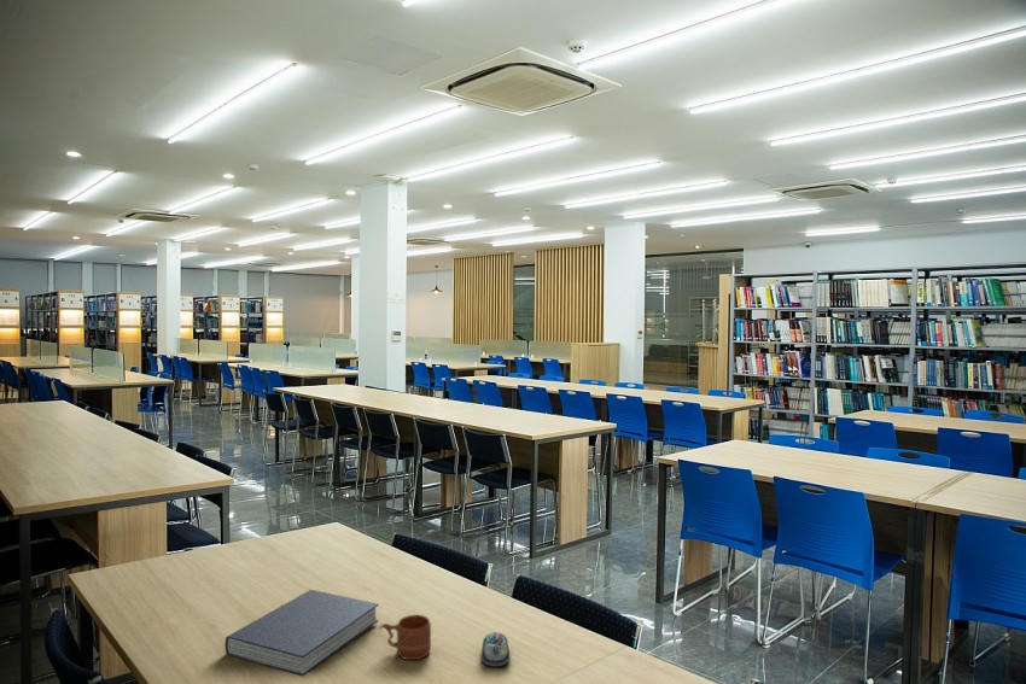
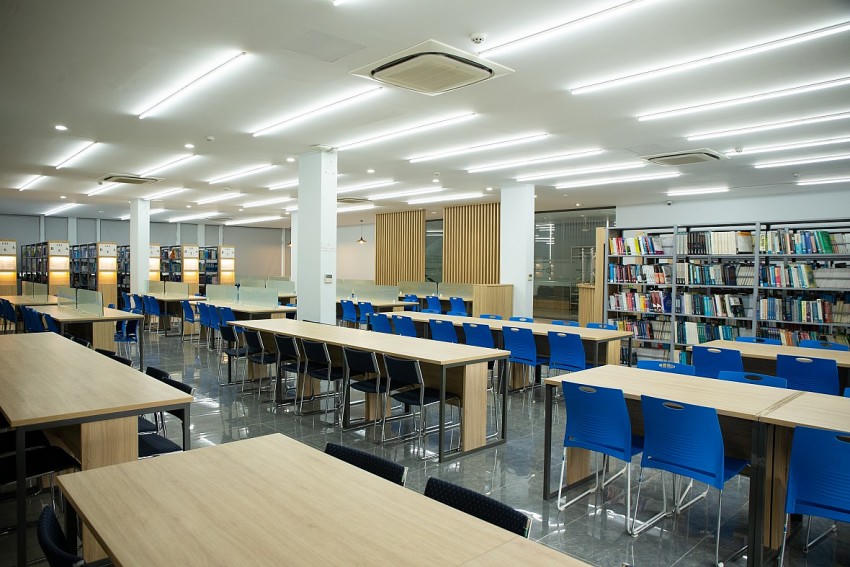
- book (305, 627)
- mug (404, 635)
- computer mouse (495, 647)
